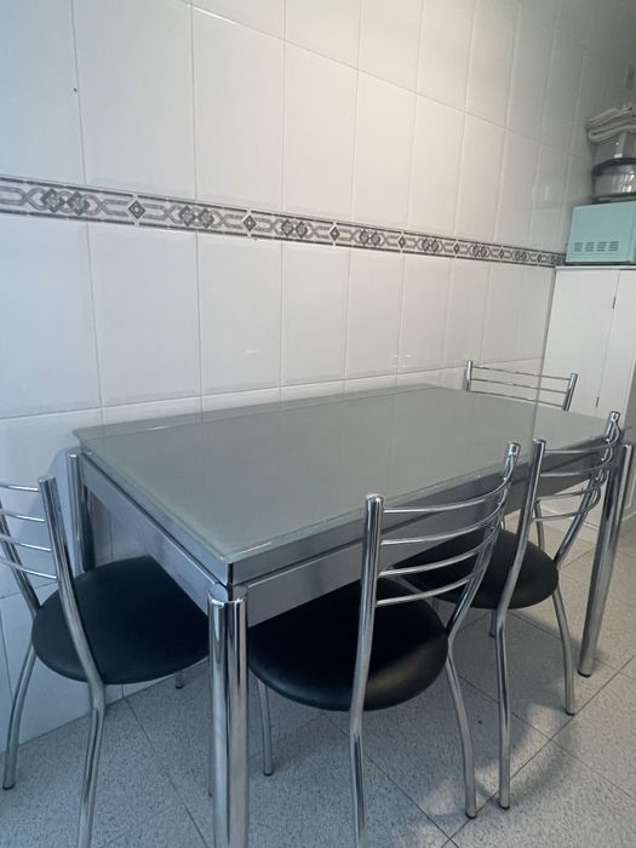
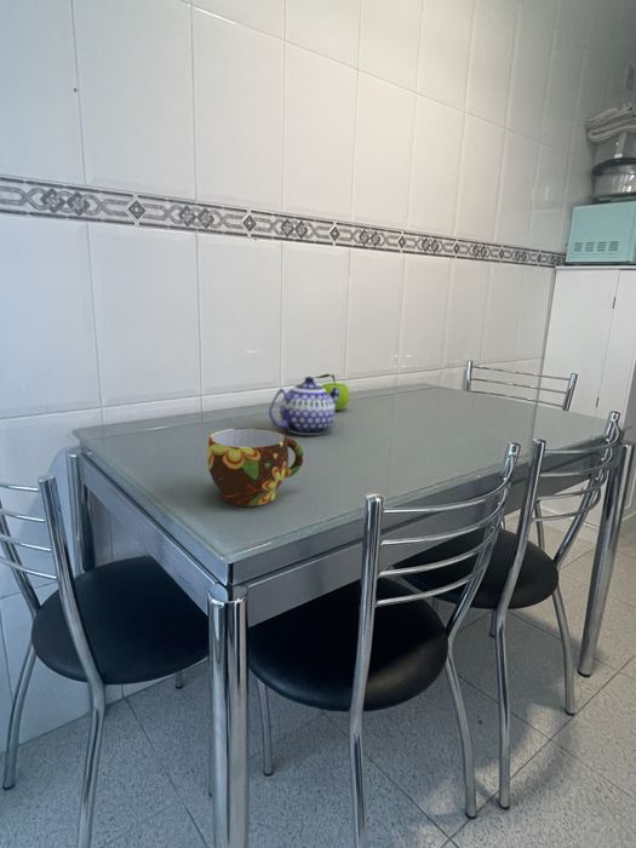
+ teapot (306, 403)
+ cup (252, 465)
+ fruit (330, 390)
